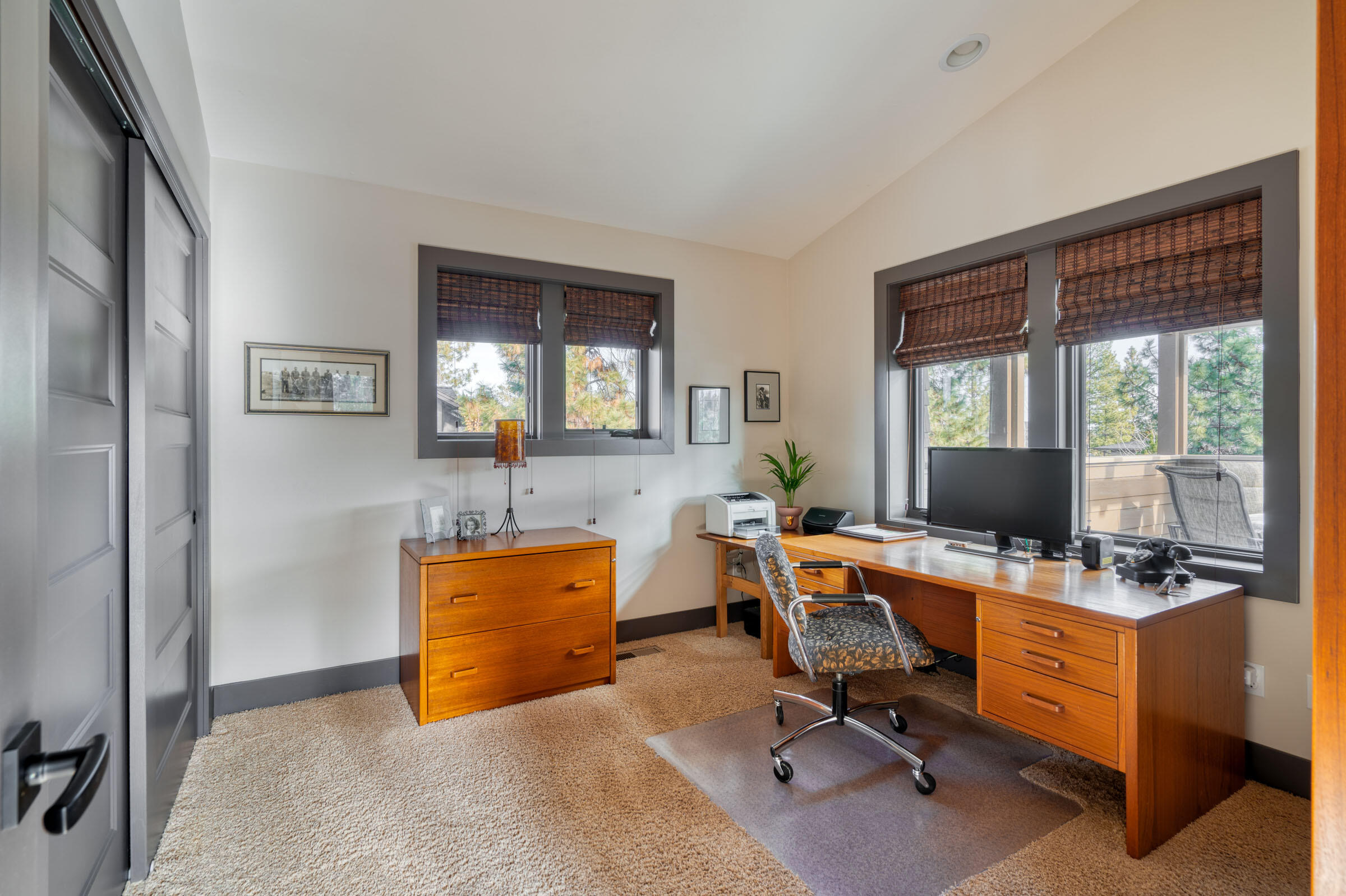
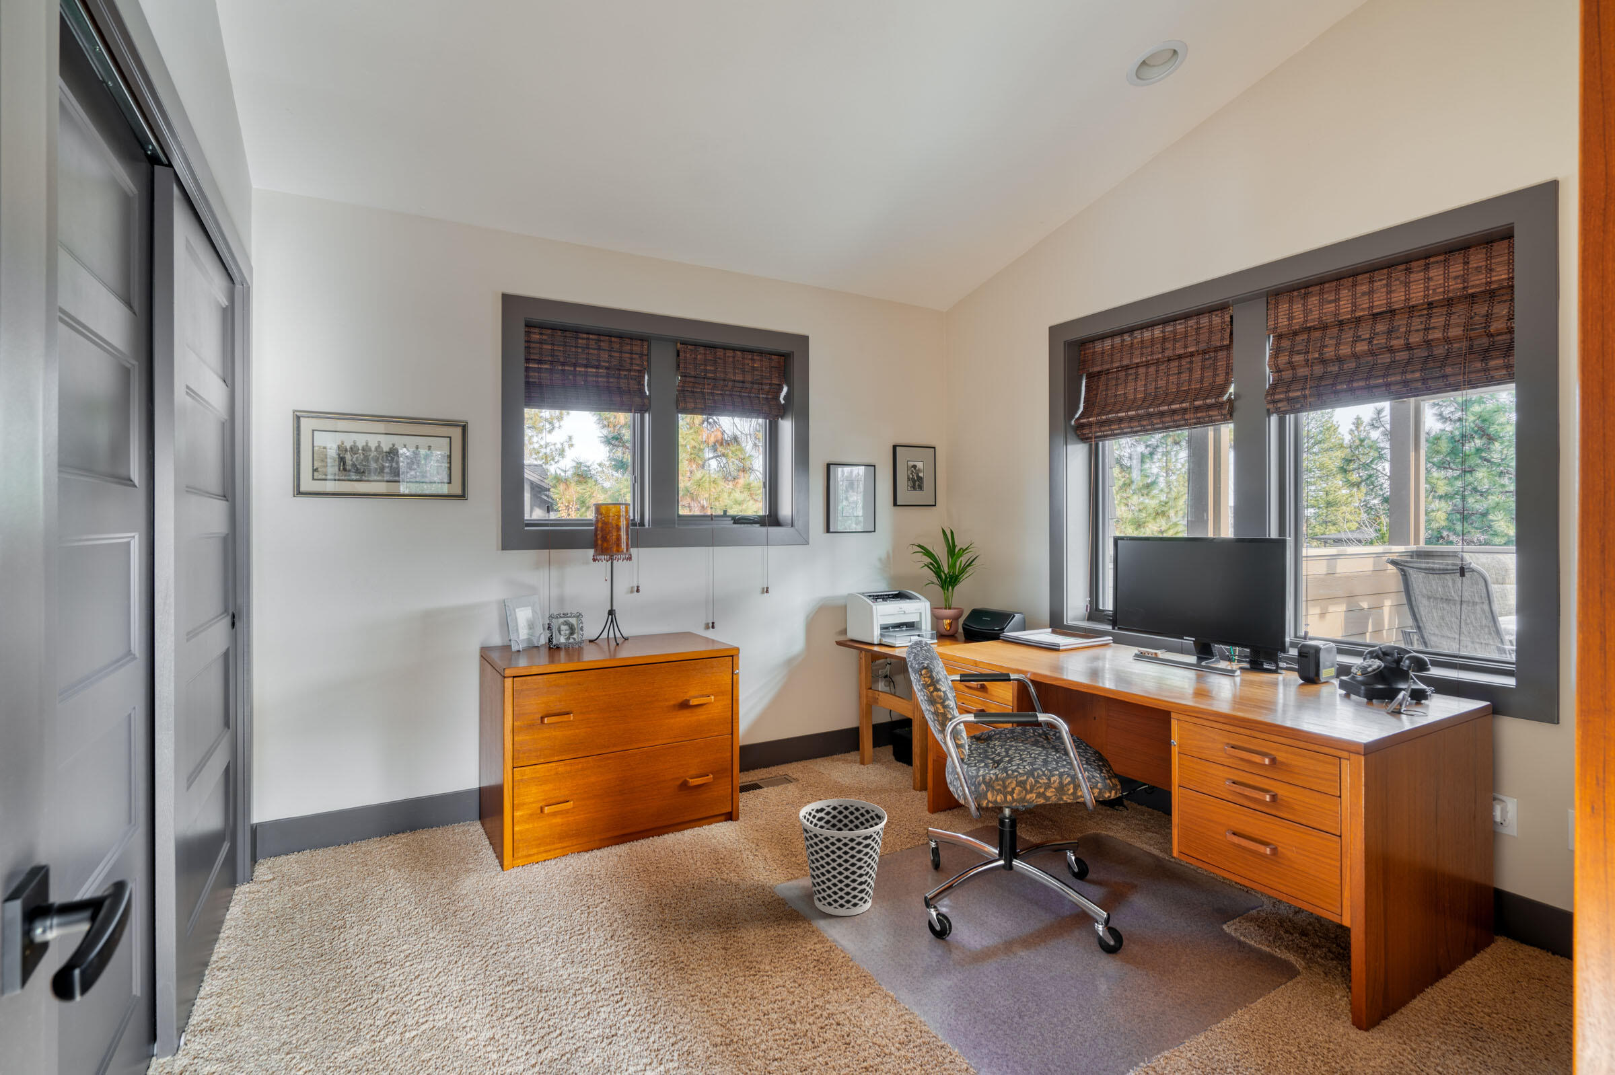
+ wastebasket (842, 858)
